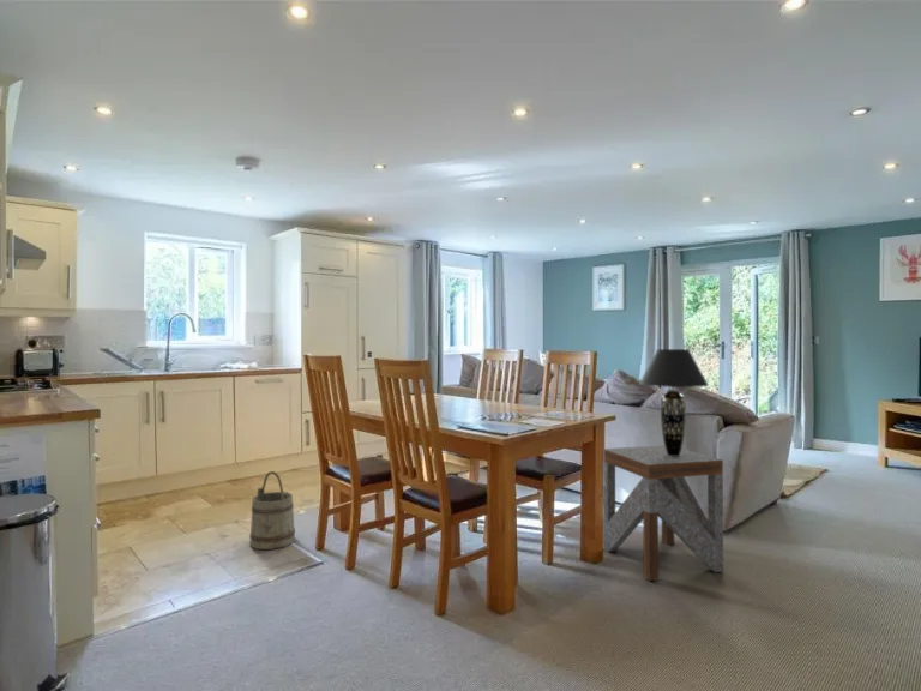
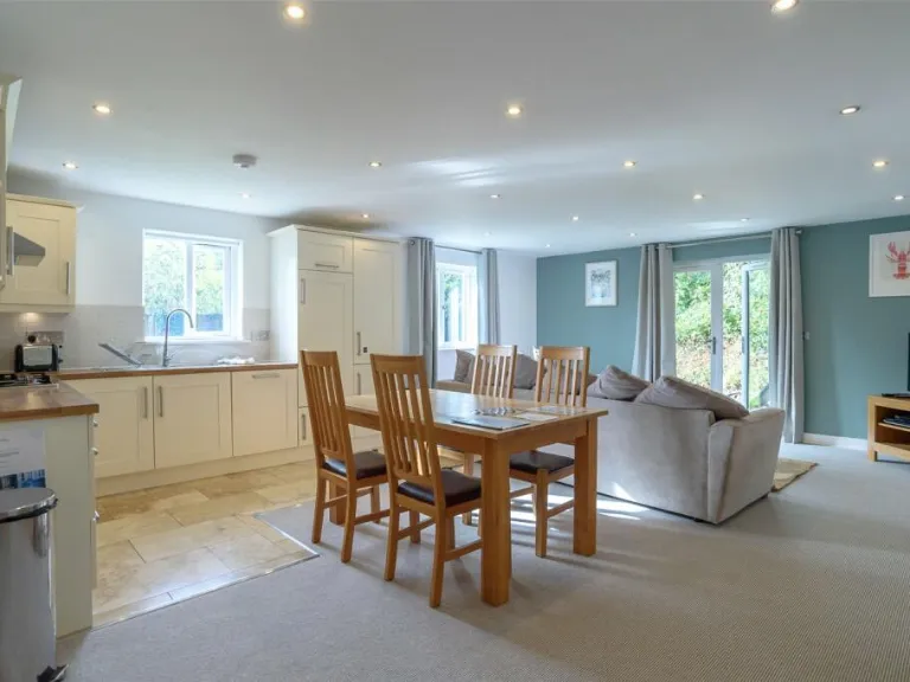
- side table (660, 506)
- table lamp (673, 402)
- bucket (272, 506)
